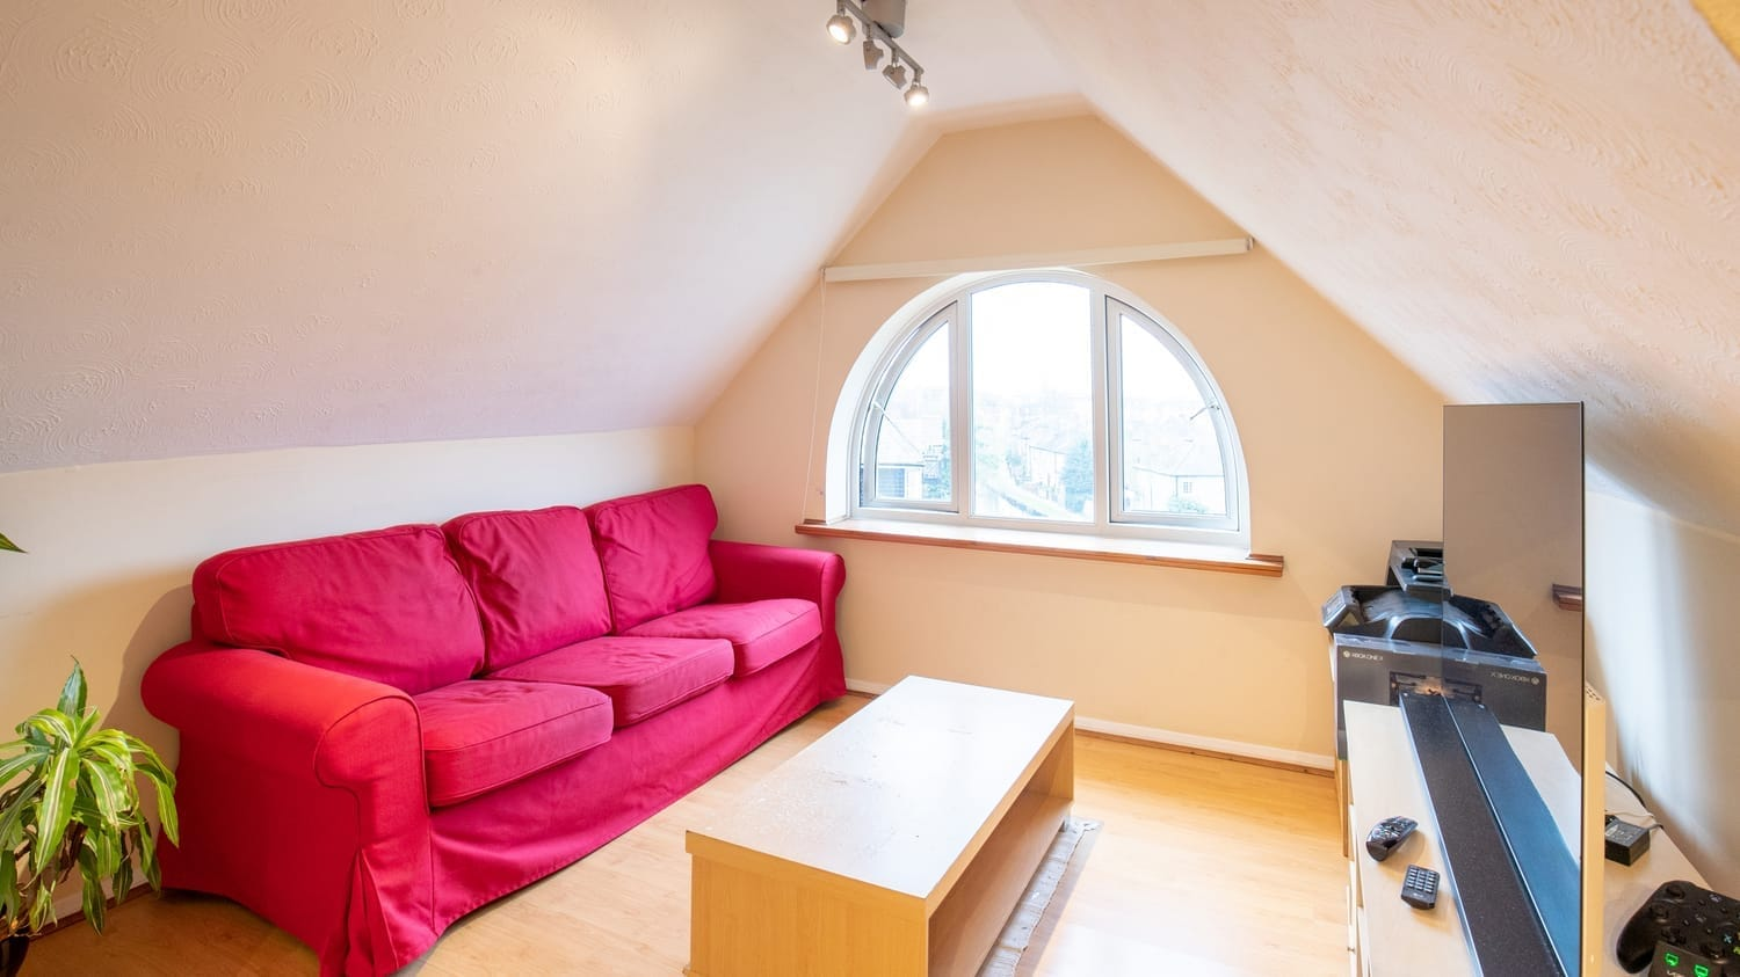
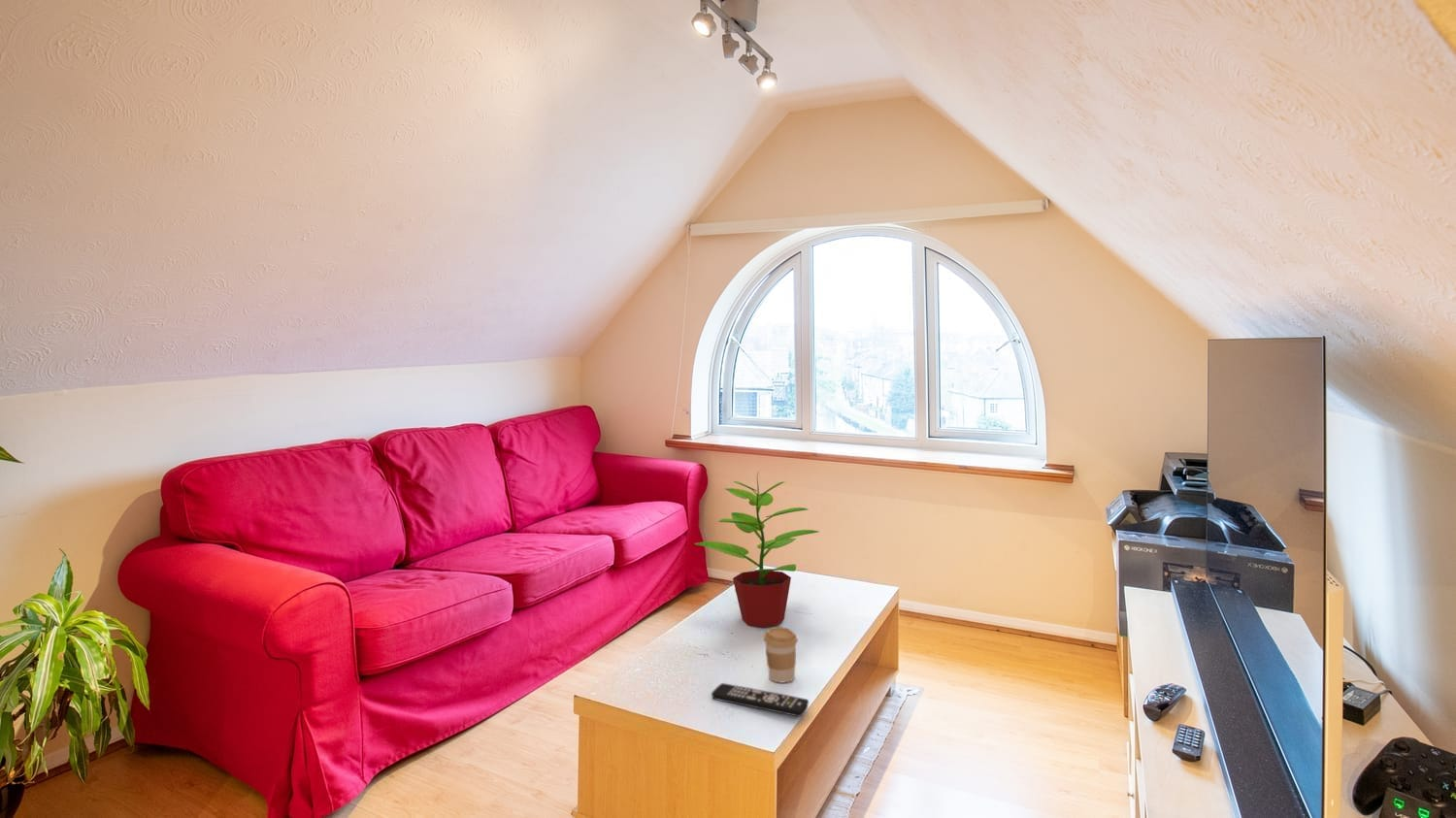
+ coffee cup (780, 653)
+ remote control (759, 700)
+ potted plant (757, 545)
